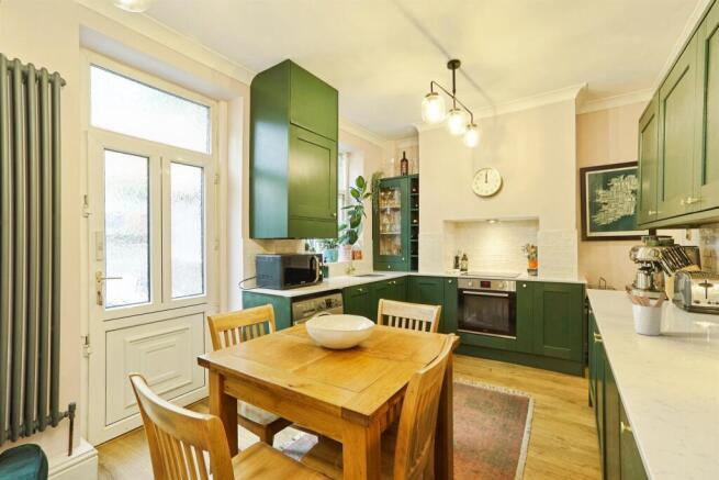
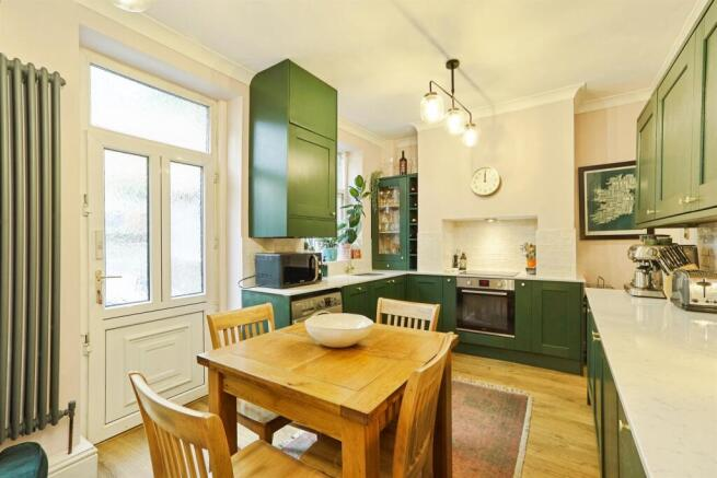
- utensil holder (644, 312)
